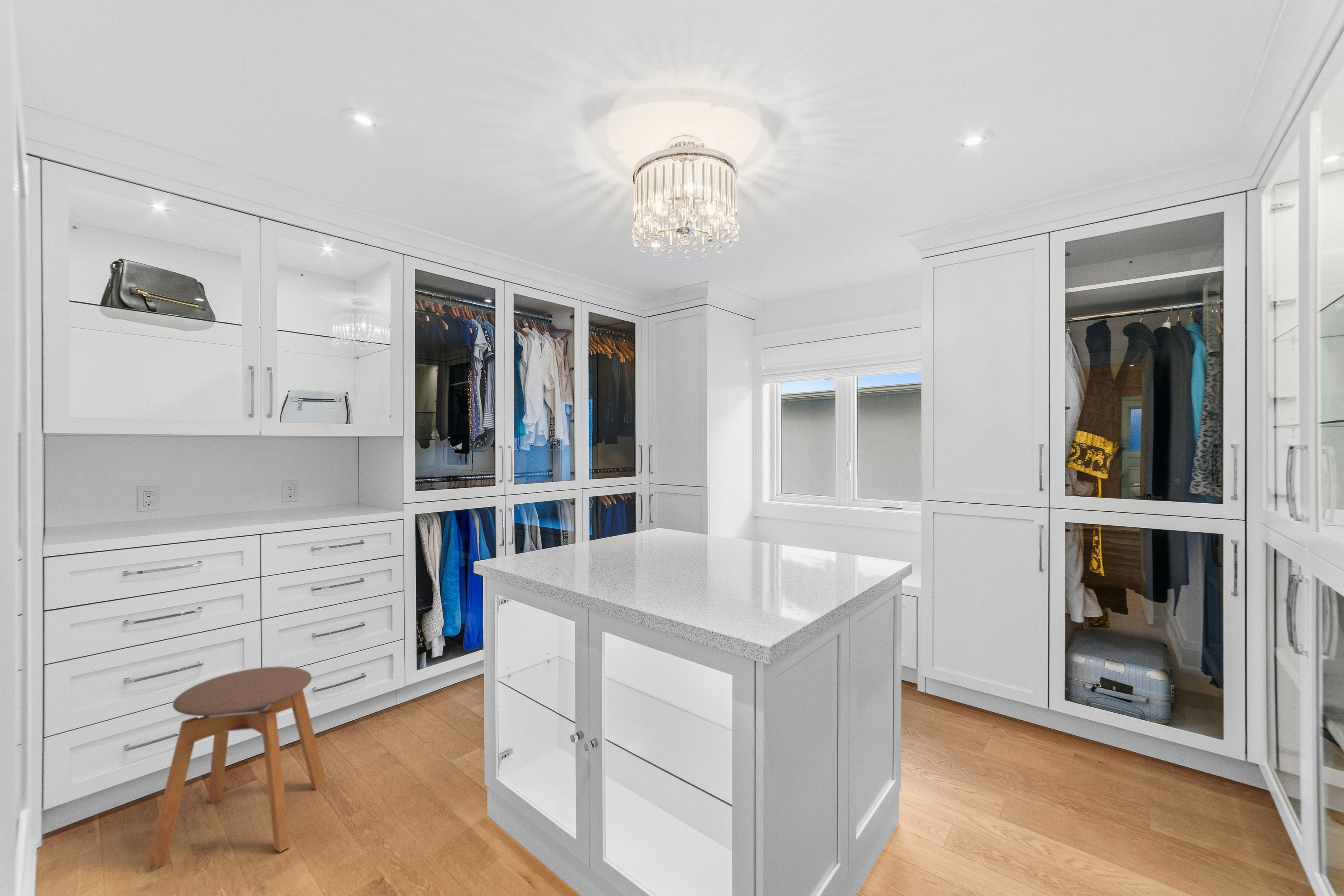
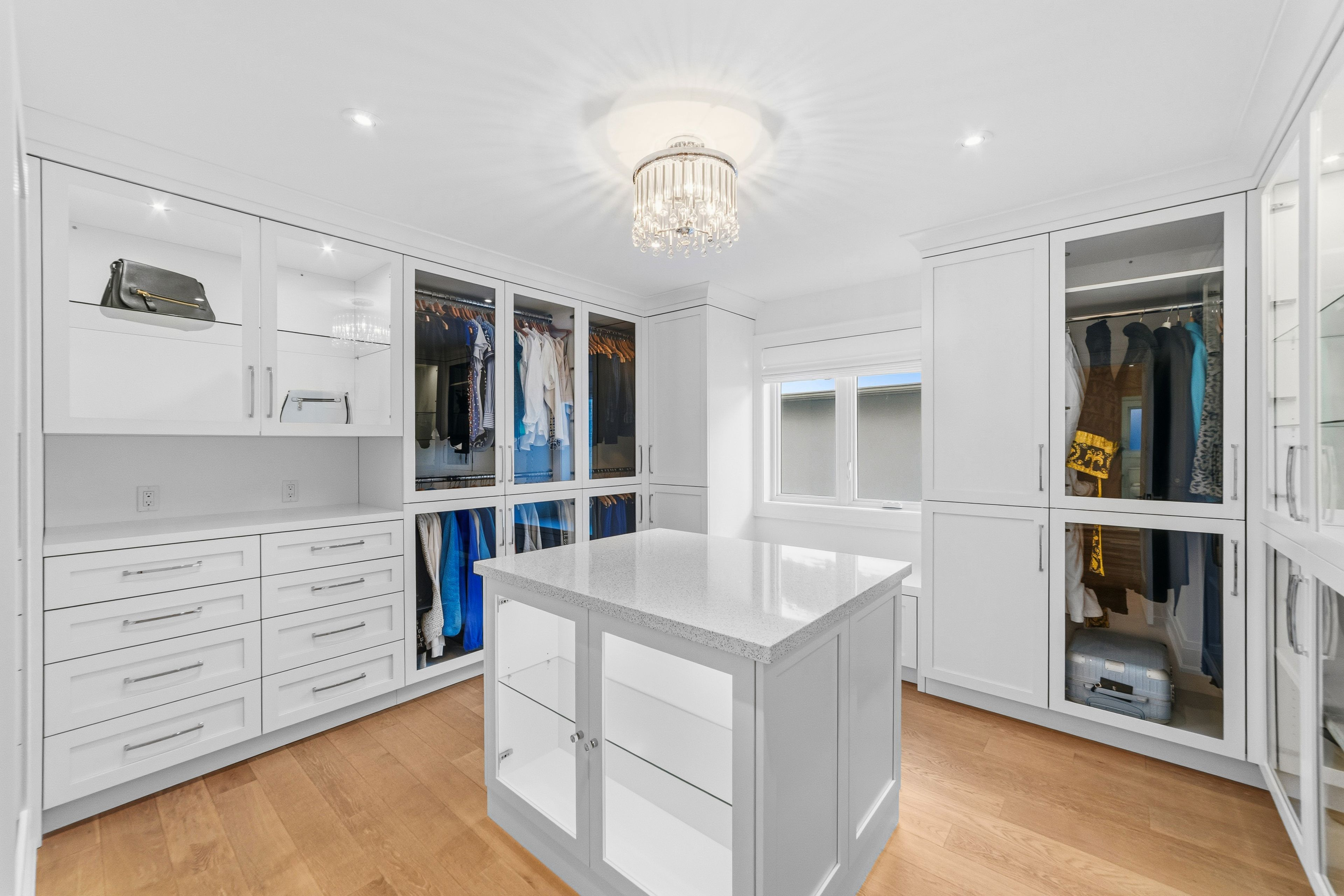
- stool (264, 749)
